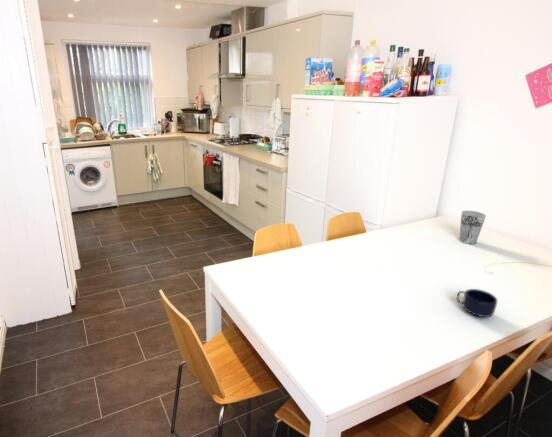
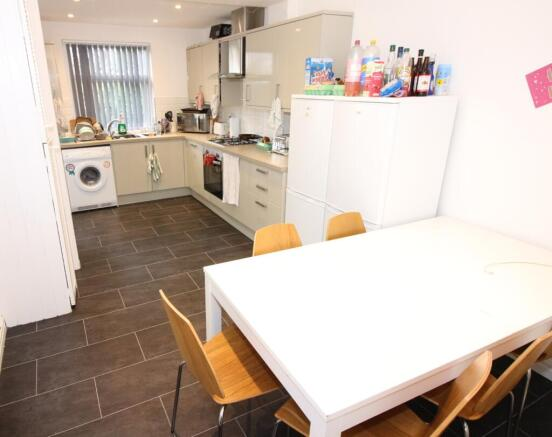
- cup (470, 227)
- mug (475, 303)
